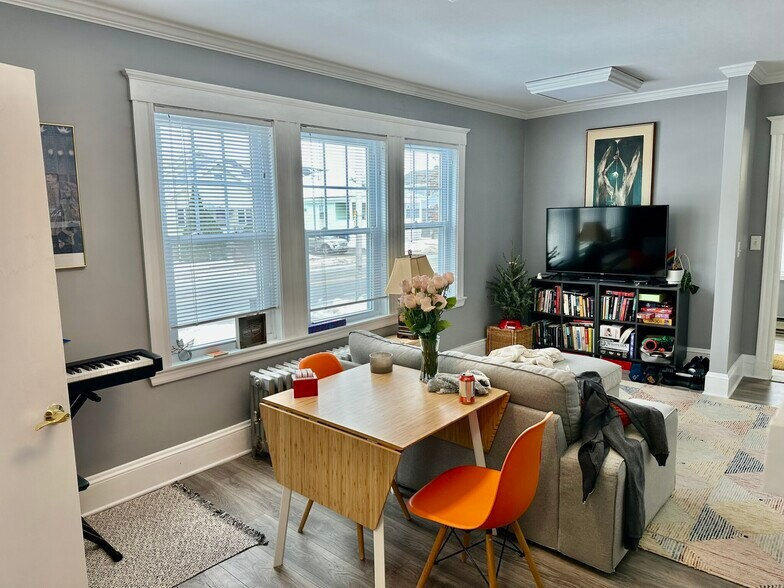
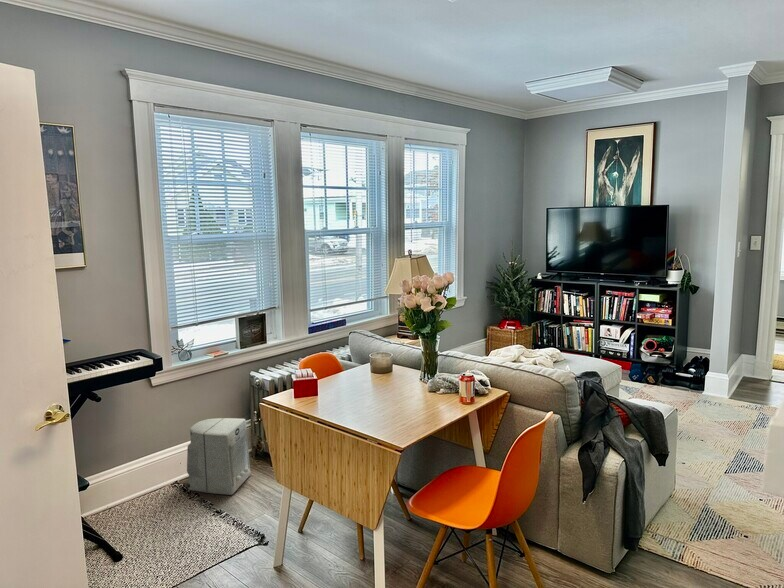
+ speaker (216, 454)
